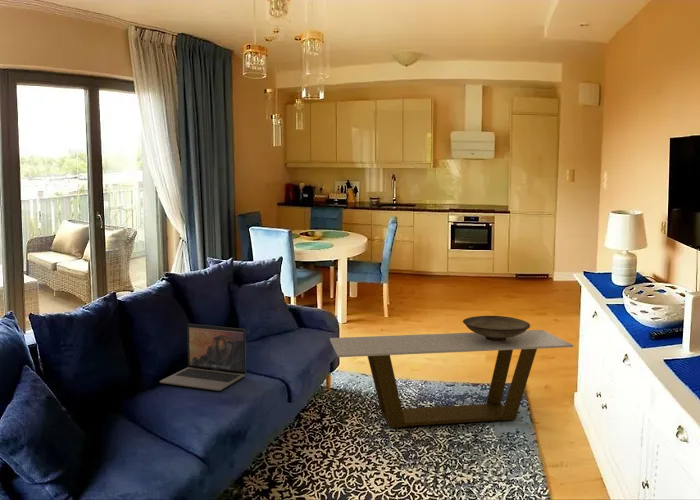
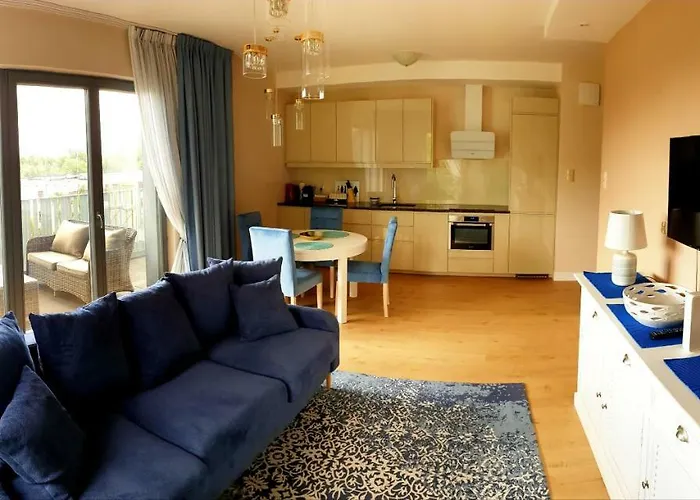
- laptop (202, 355)
- decorative bowl (495, 329)
- coffee table (448, 406)
